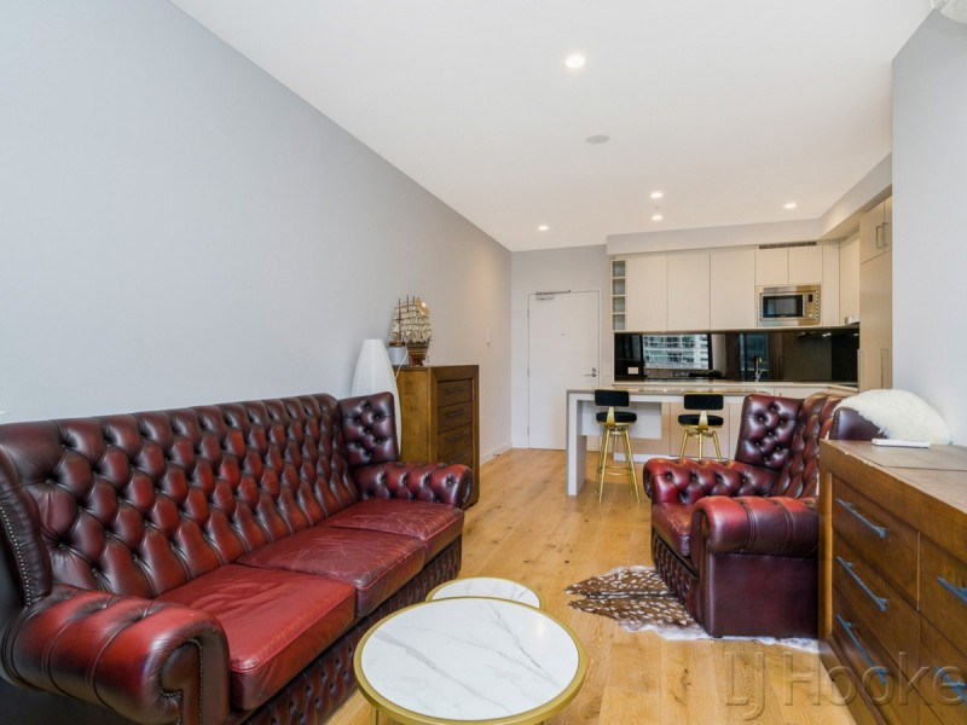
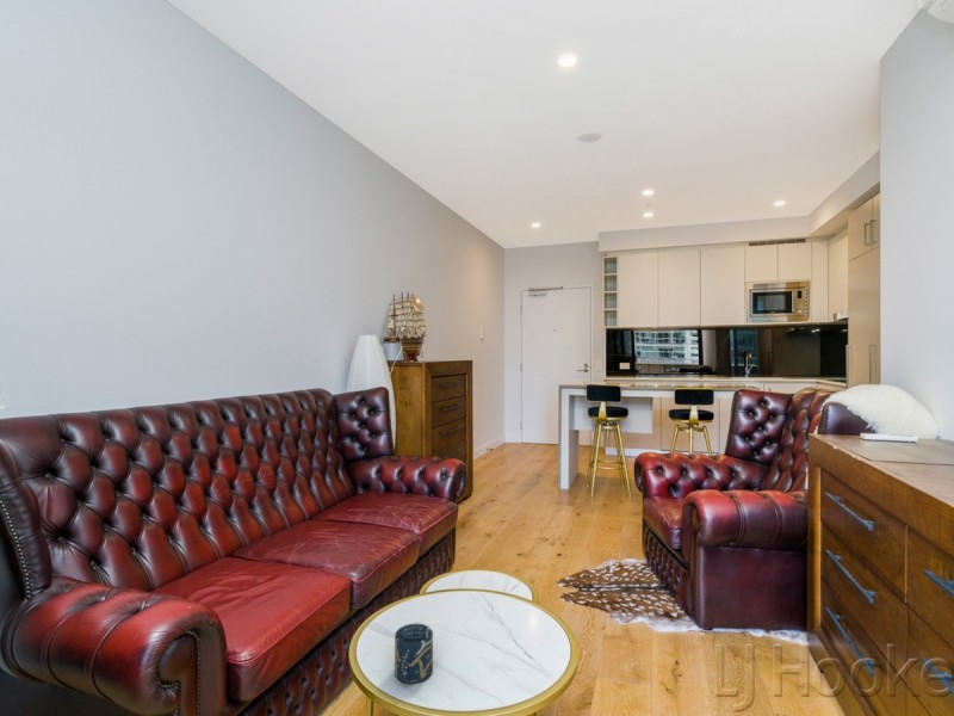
+ cup (411, 655)
